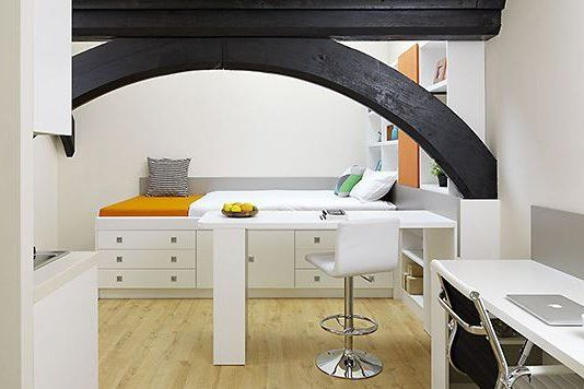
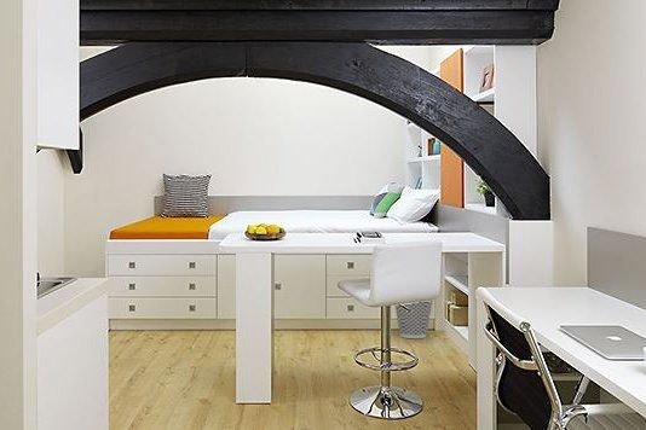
+ wastebasket (413, 315)
